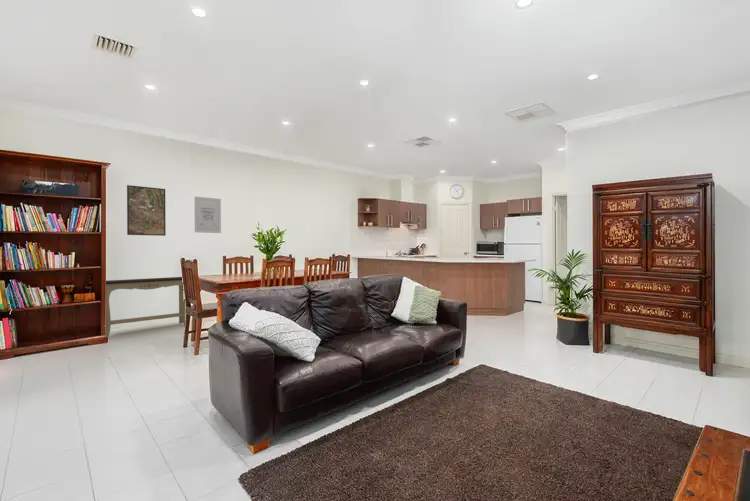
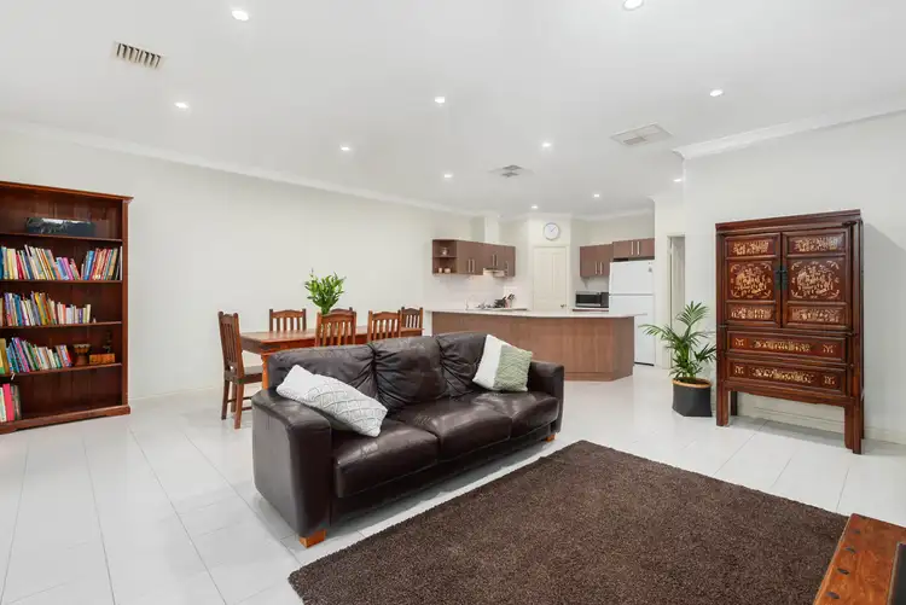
- console table (148, 316)
- wall art (208, 215)
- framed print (146, 211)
